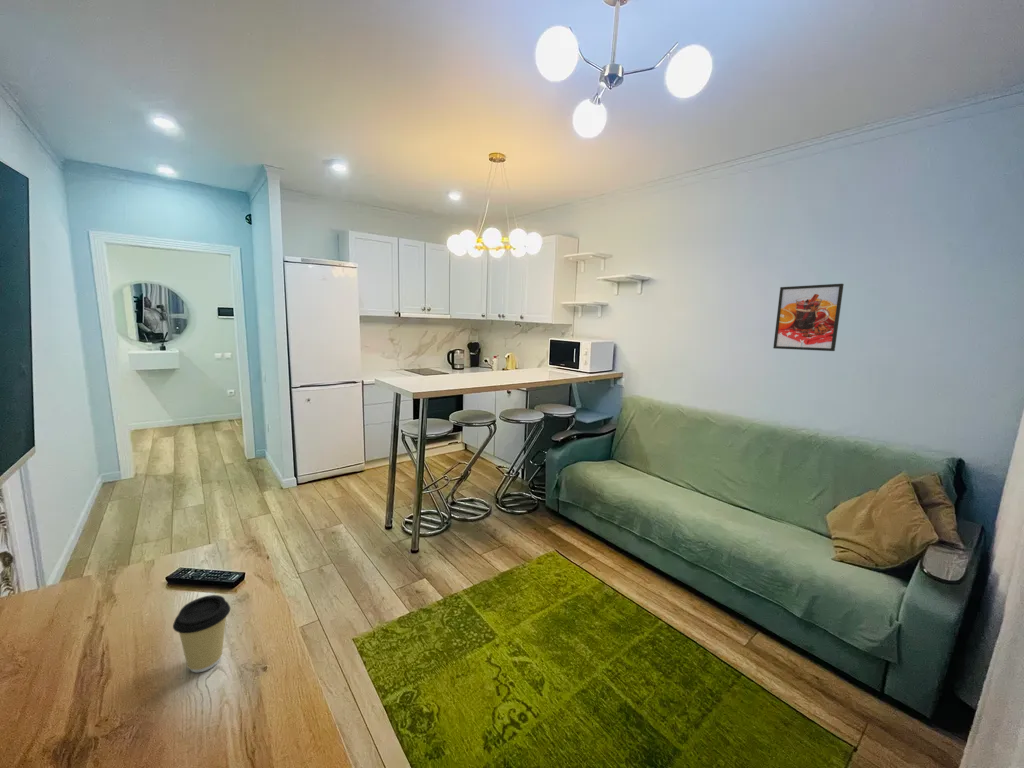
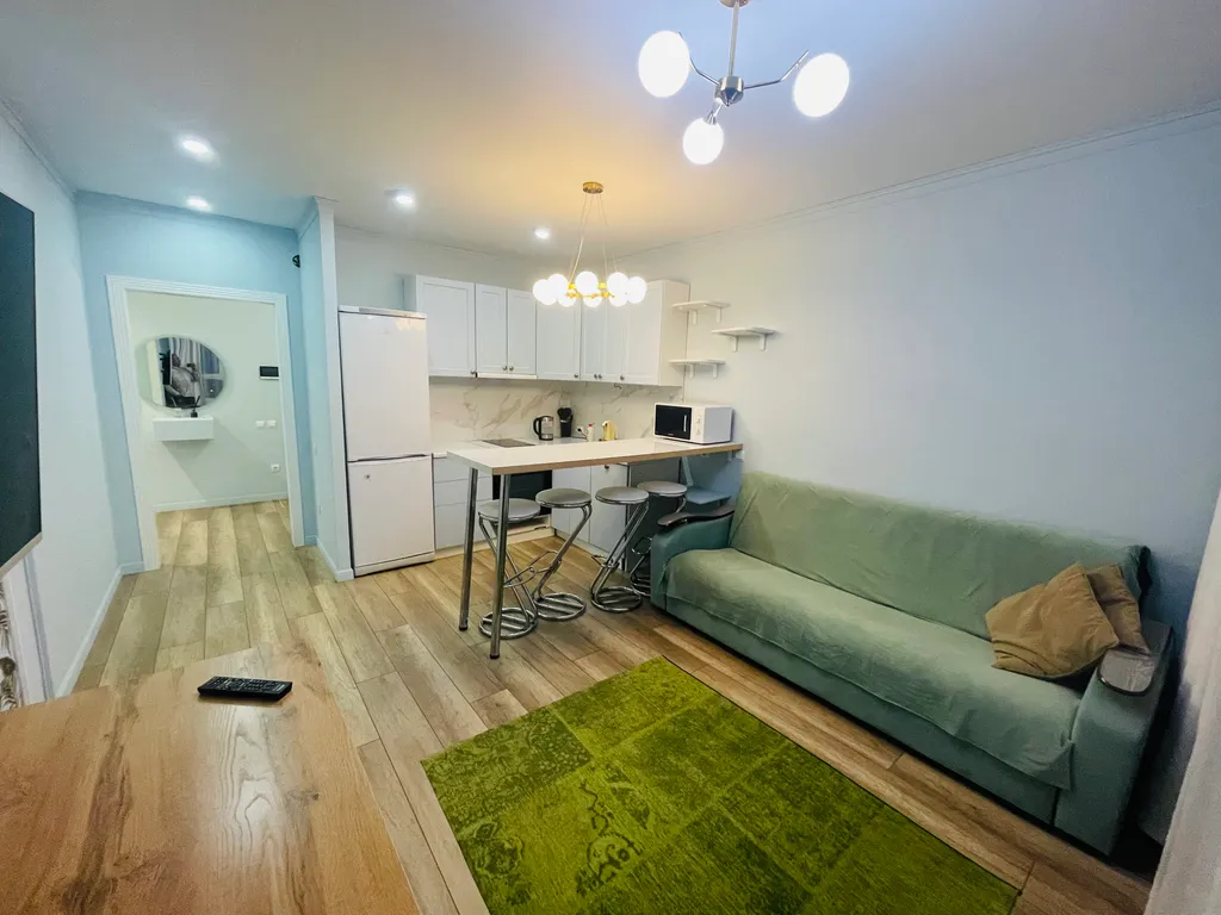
- coffee cup (203, 635)
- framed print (806, 317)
